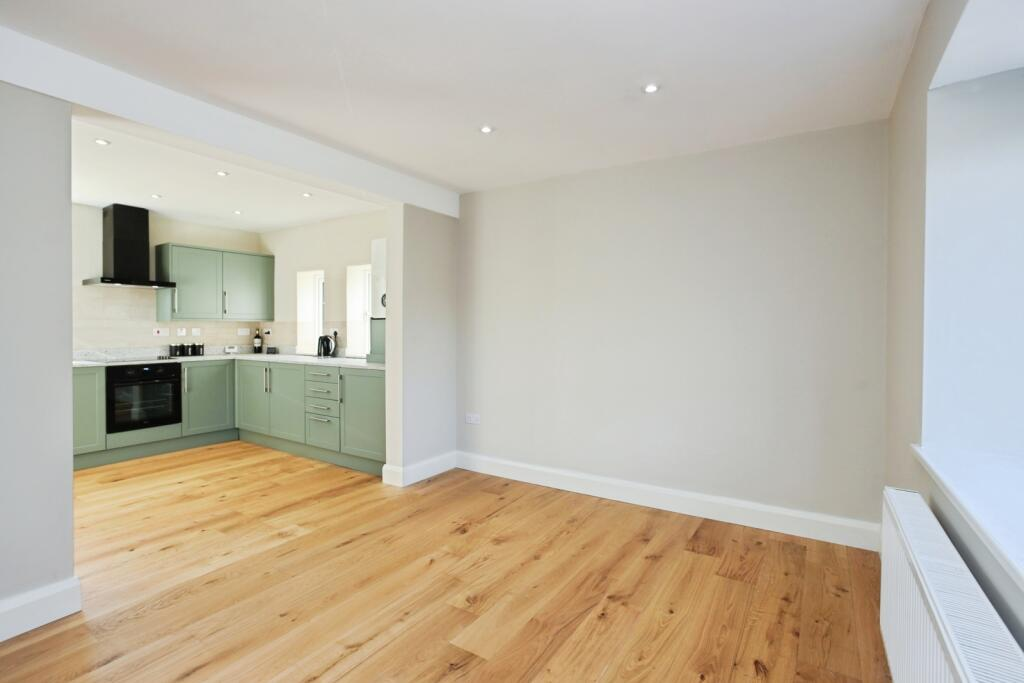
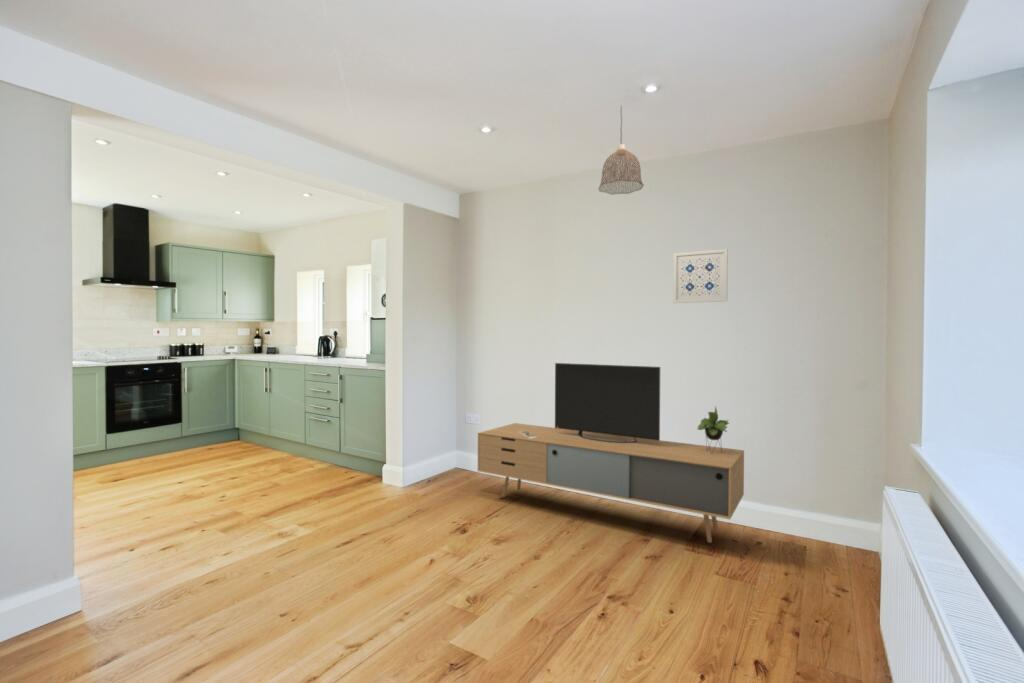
+ wall art (699, 276)
+ media console (601, 438)
+ pendant lamp (621, 146)
